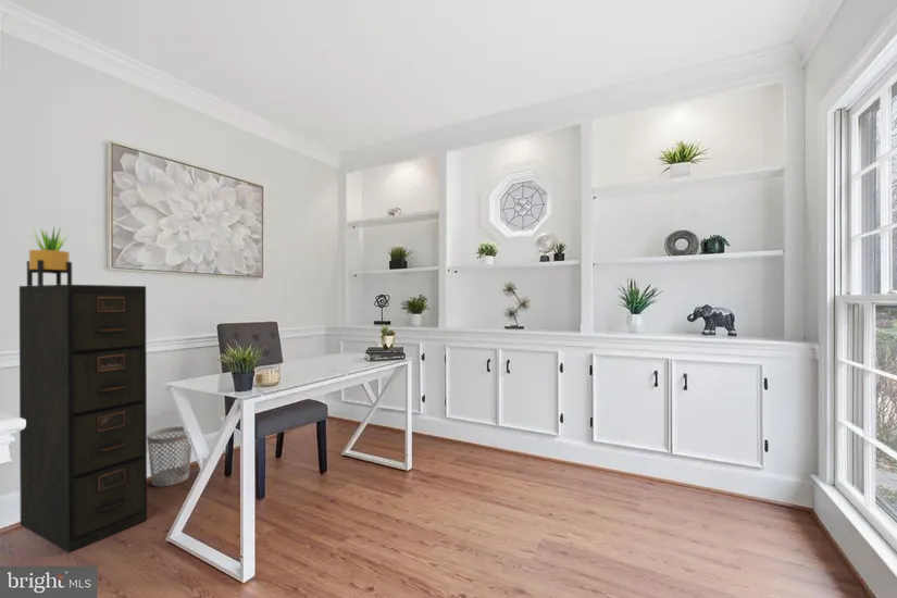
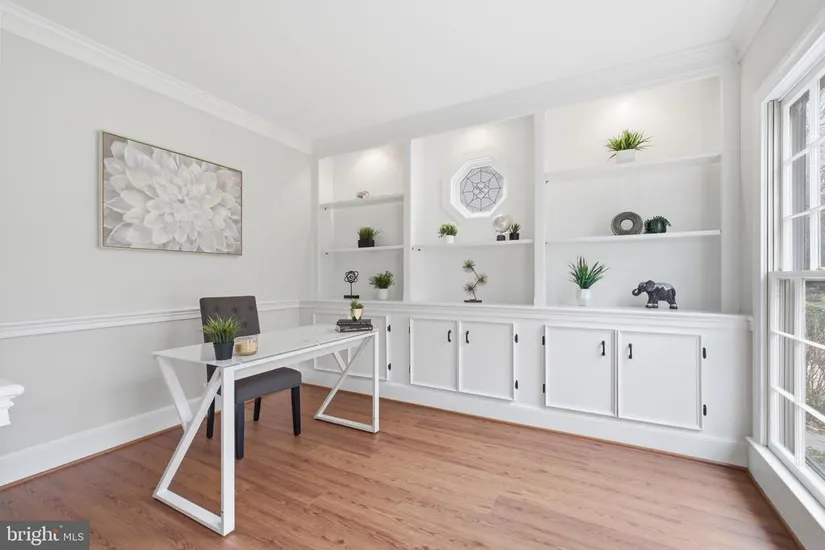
- wastebasket (170, 456)
- filing cabinet (85, 404)
- potted plant (49, 256)
